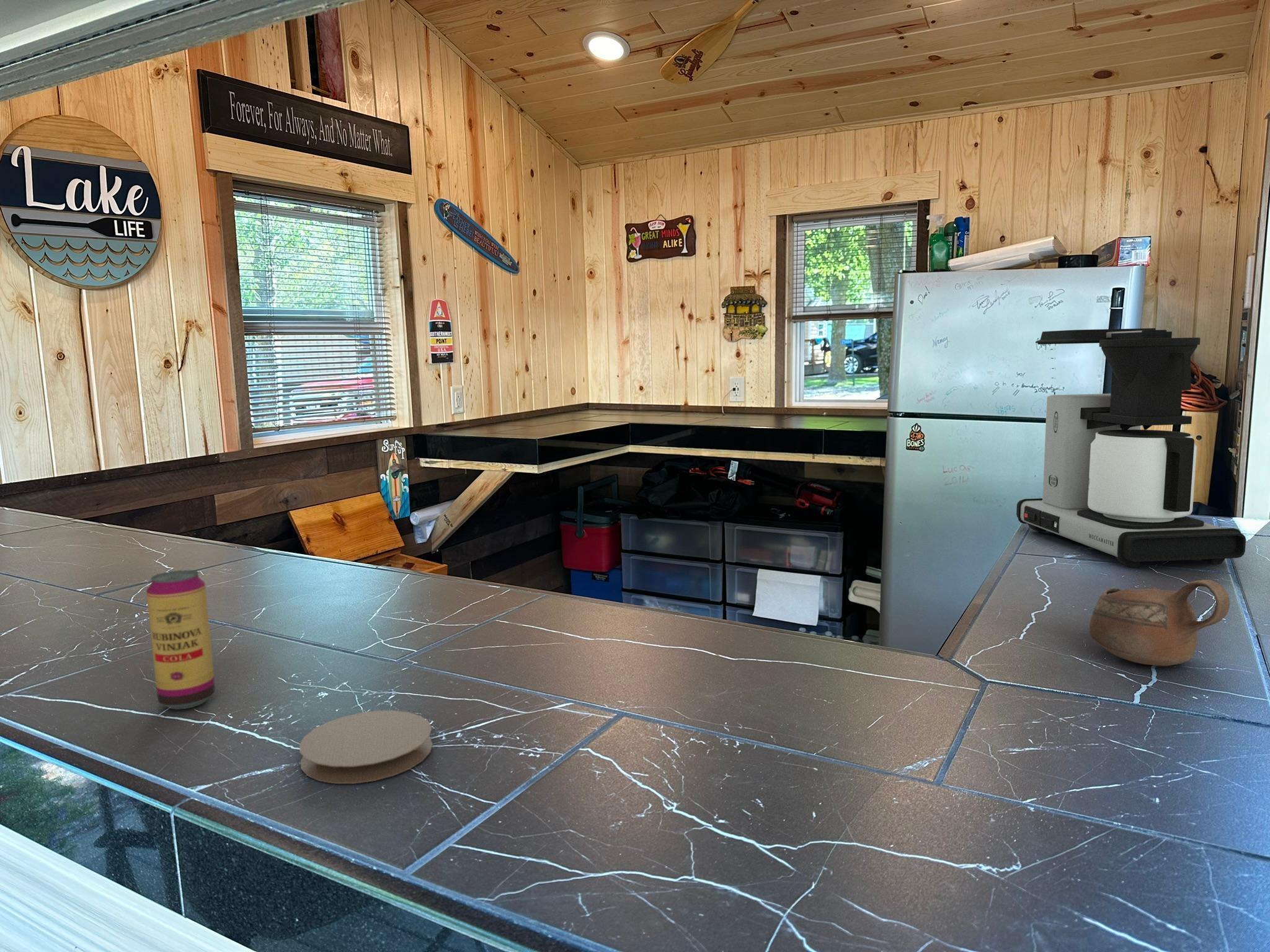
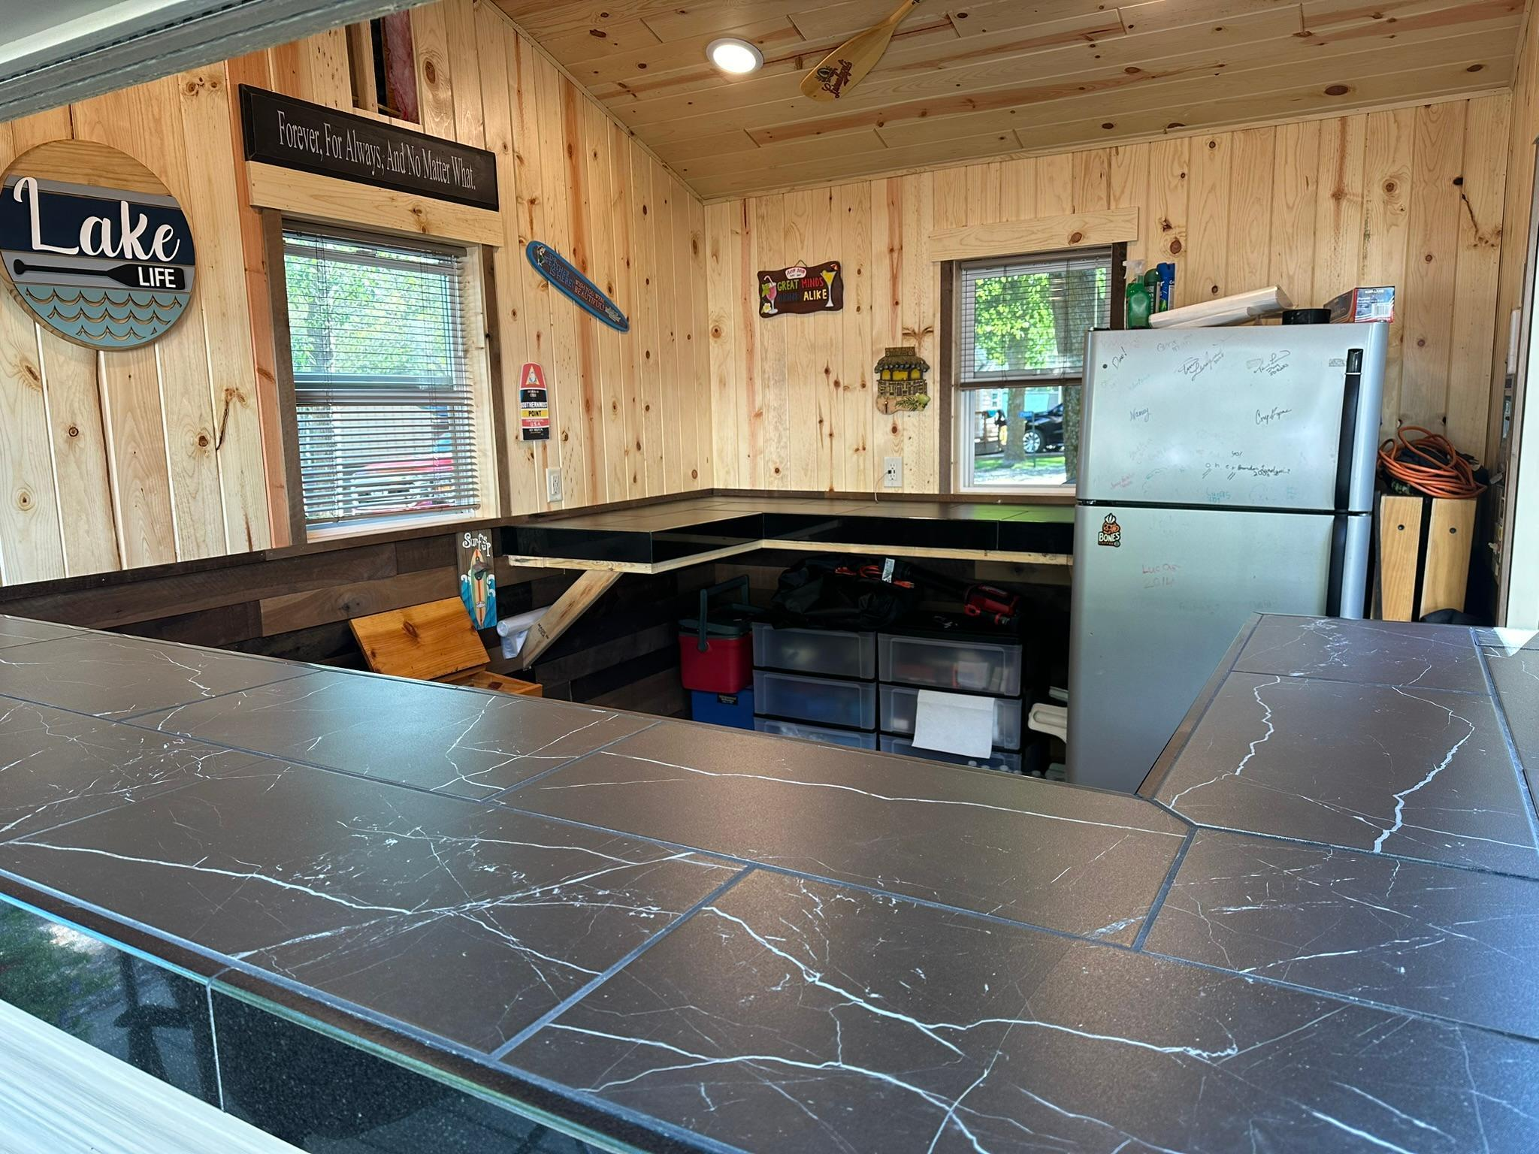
- cup (1150, 616)
- coaster (367, 744)
- beer can (181, 639)
- coffee maker (1123, 438)
